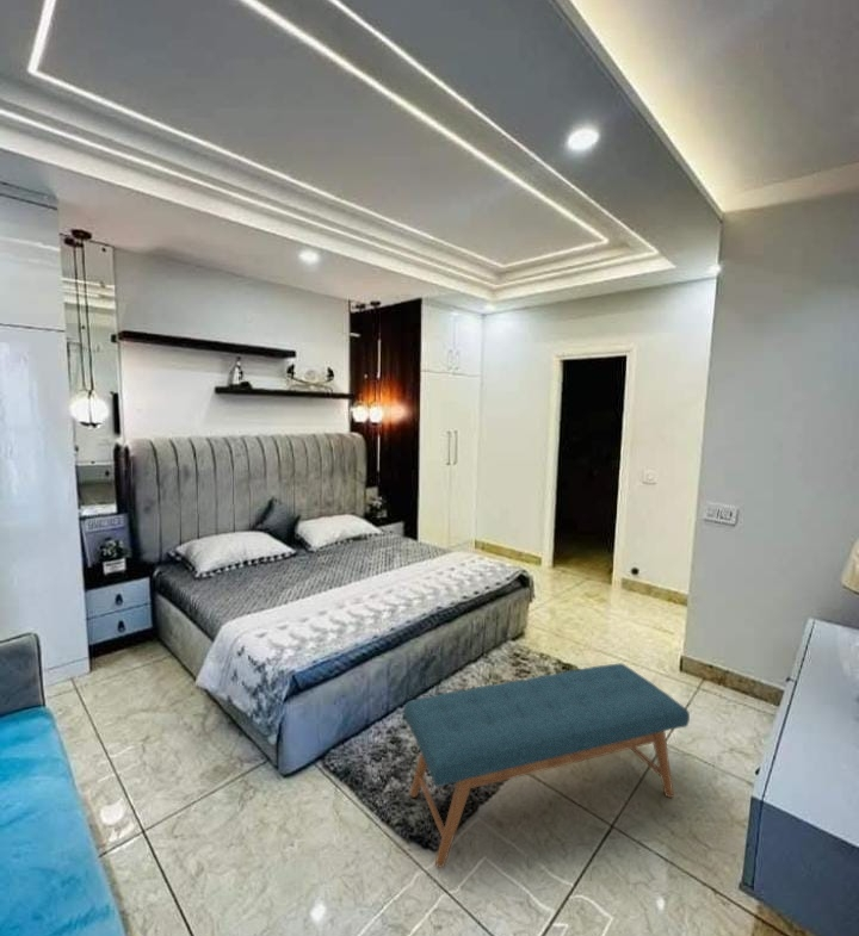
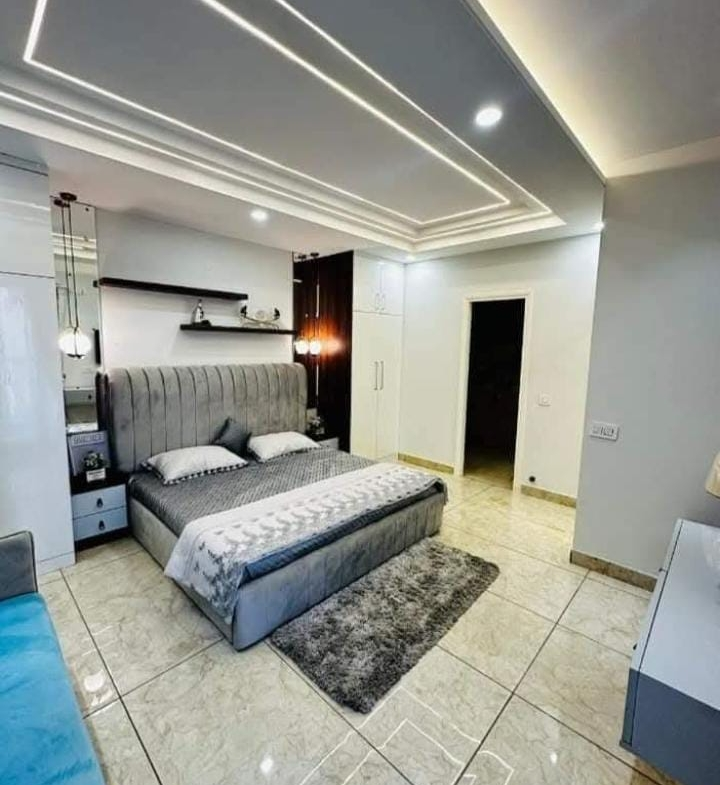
- bench (544, 746)
